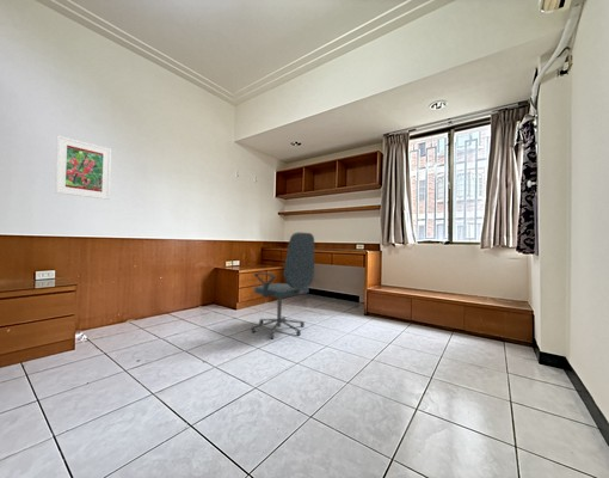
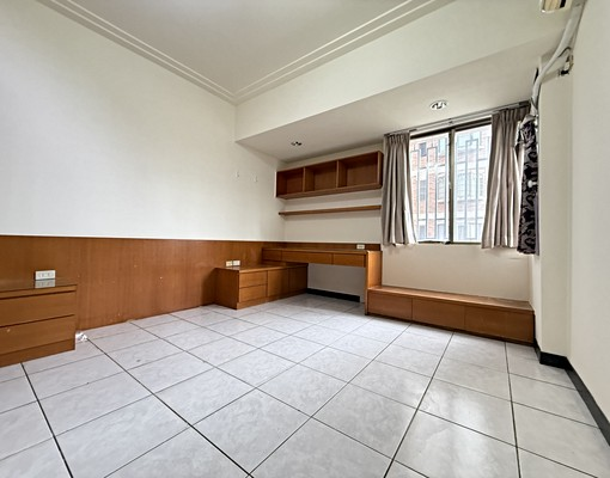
- office chair (283, 283)
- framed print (85, 168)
